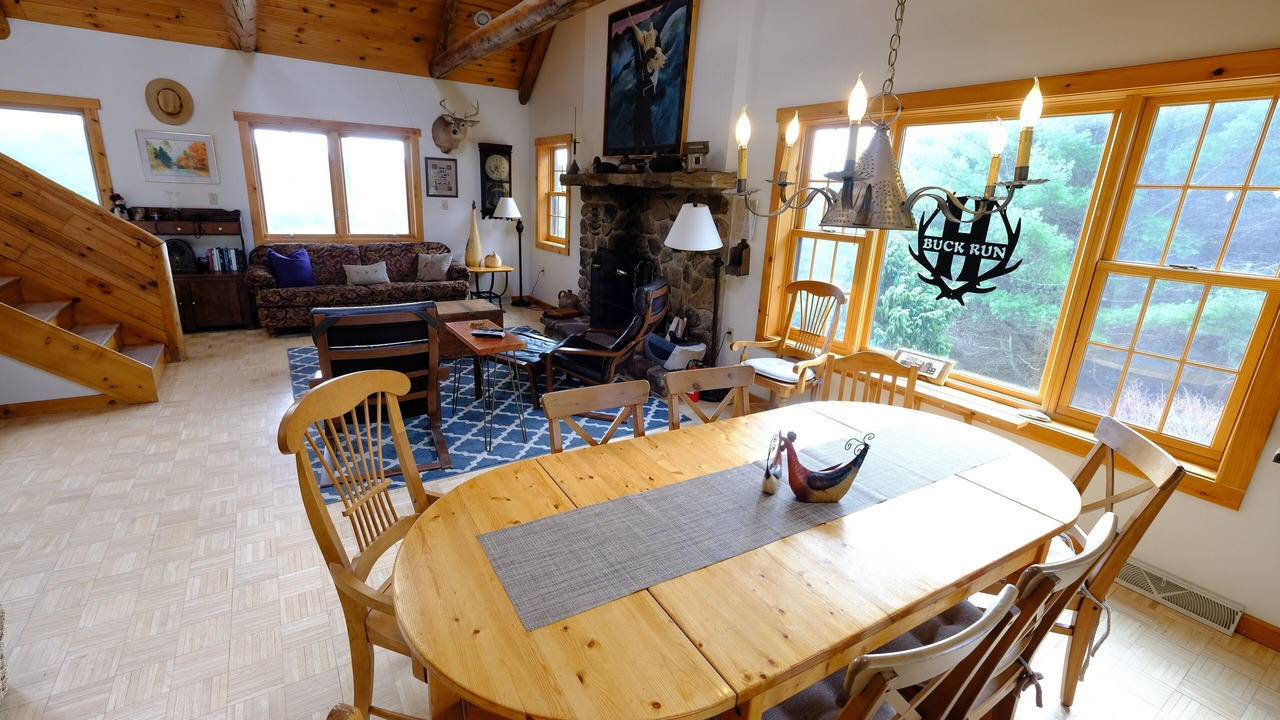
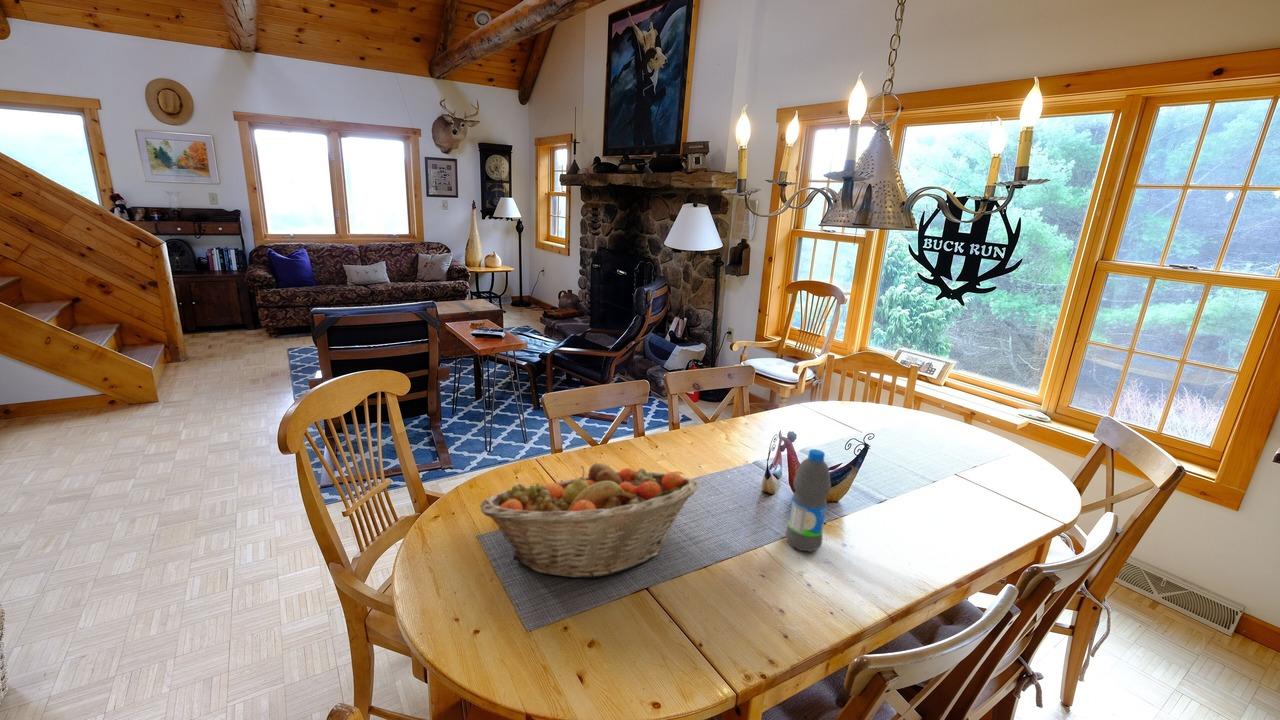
+ water bottle (809, 498)
+ fruit basket (592, 508)
